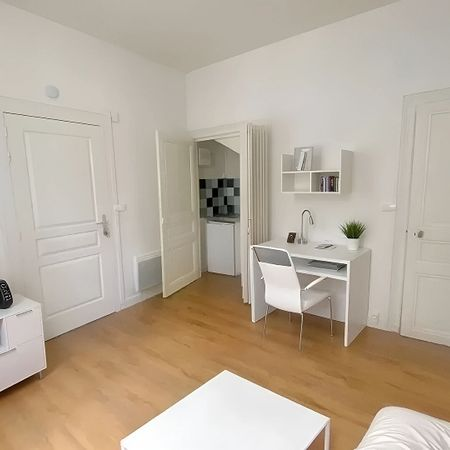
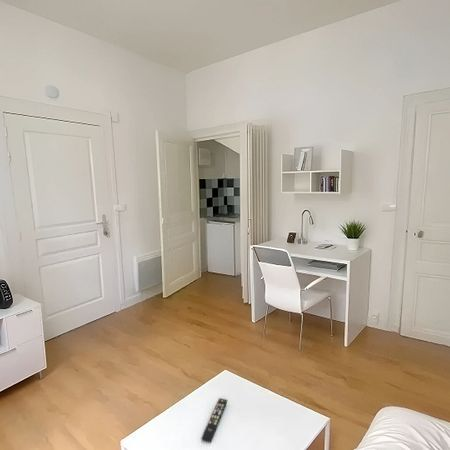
+ remote control (215, 418)
